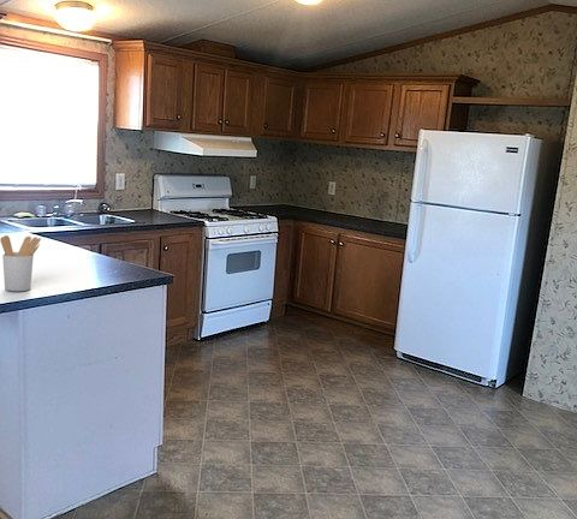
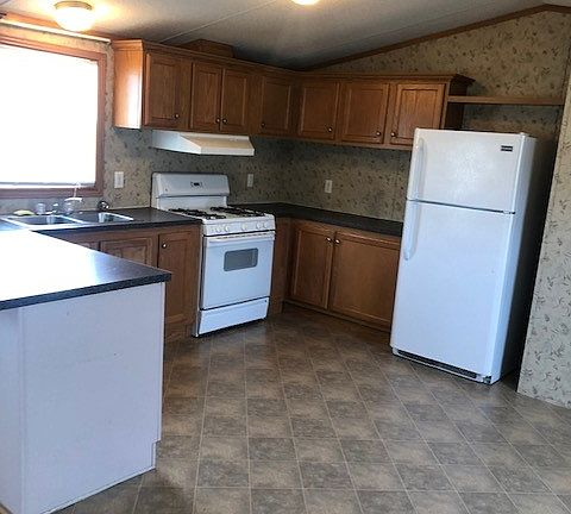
- utensil holder (22, 262)
